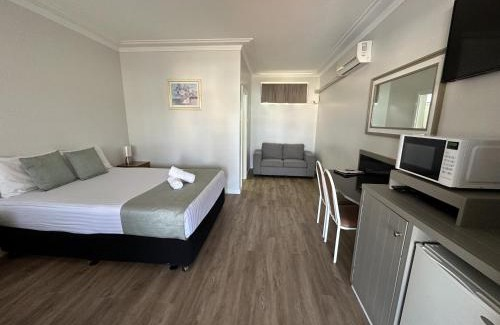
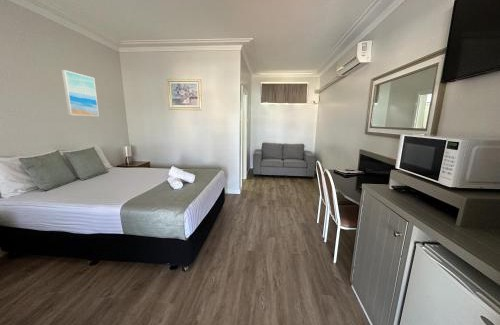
+ wall art (82, 95)
